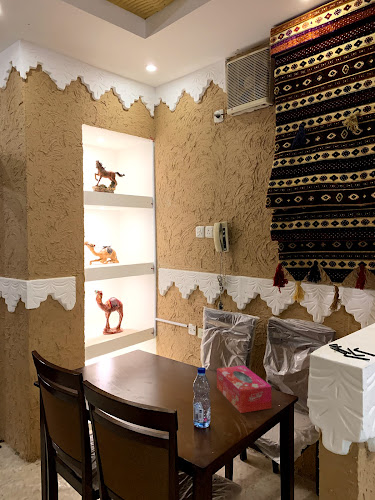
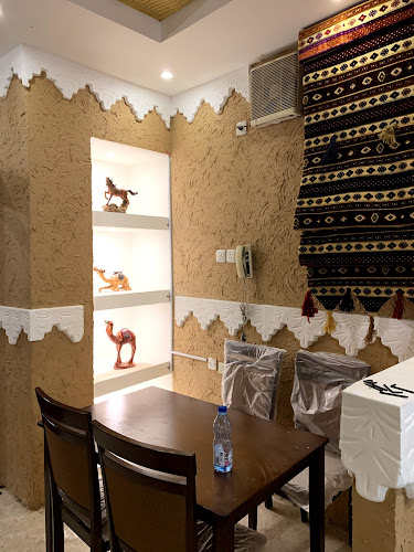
- tissue box (242, 387)
